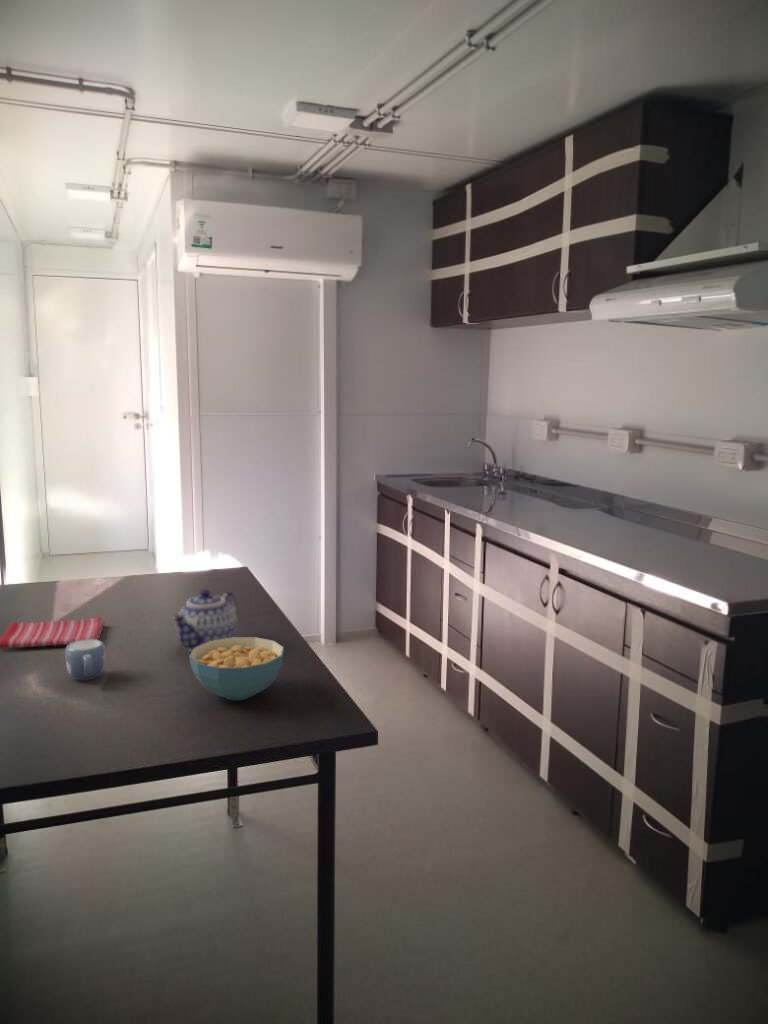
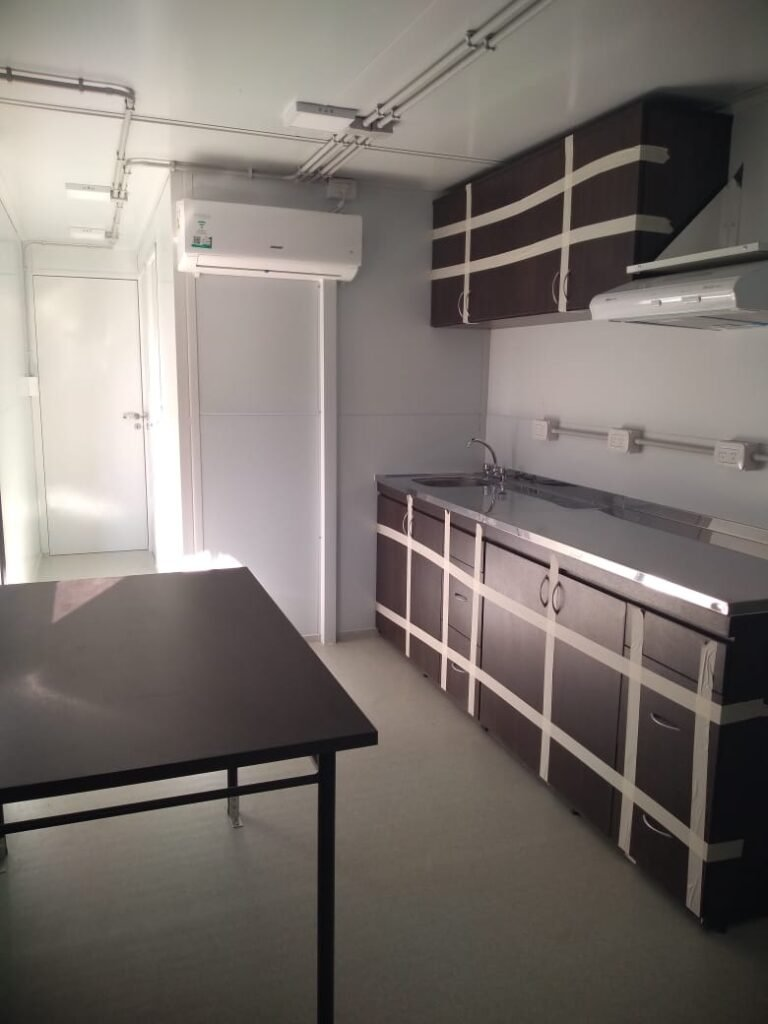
- cereal bowl (237, 673)
- teapot (206, 618)
- mug (86, 663)
- dish towel (53, 632)
